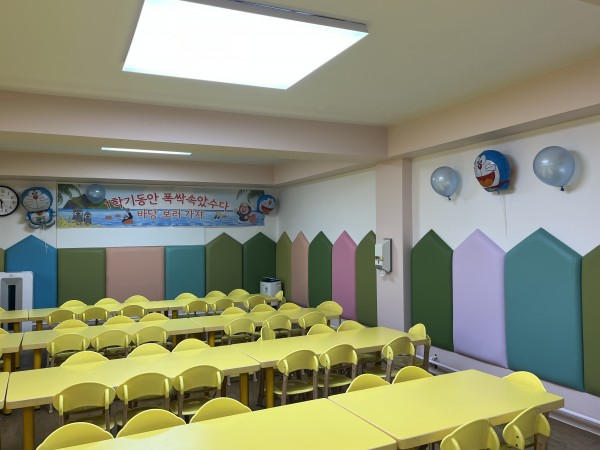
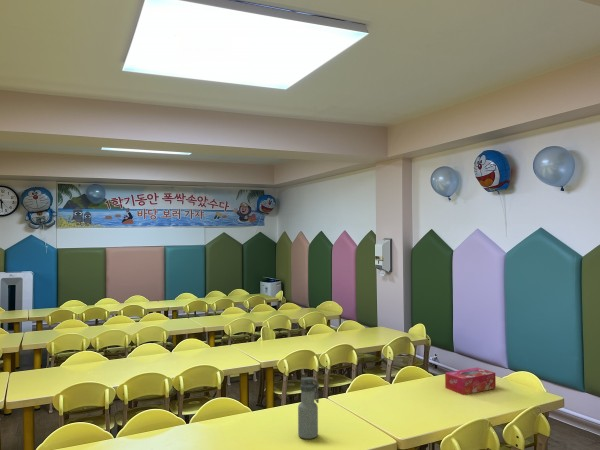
+ water bottle (308, 406)
+ tissue box (470, 380)
